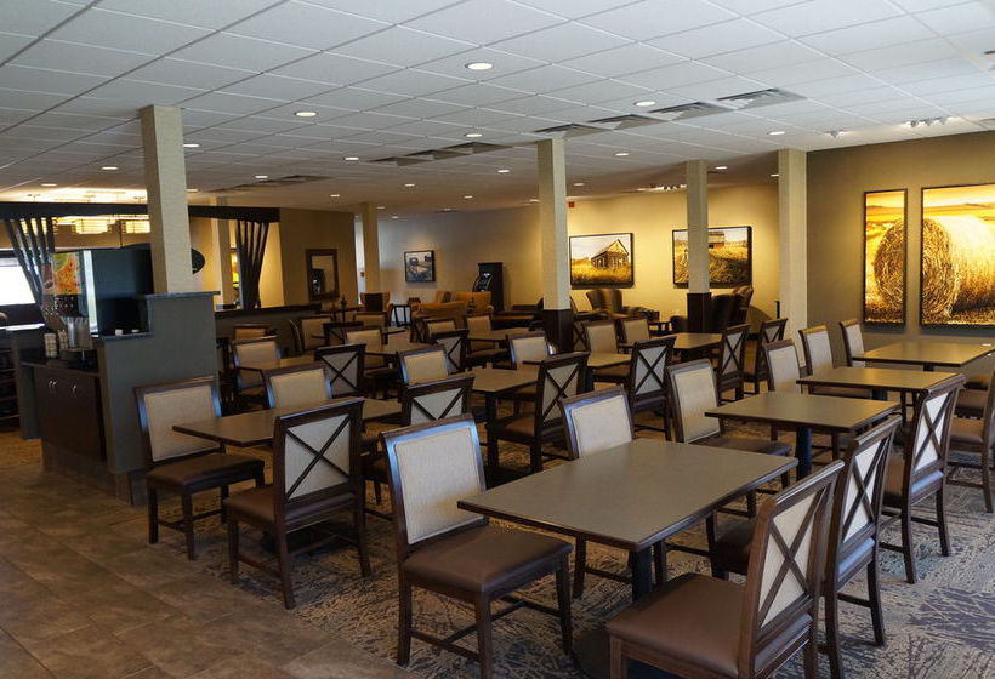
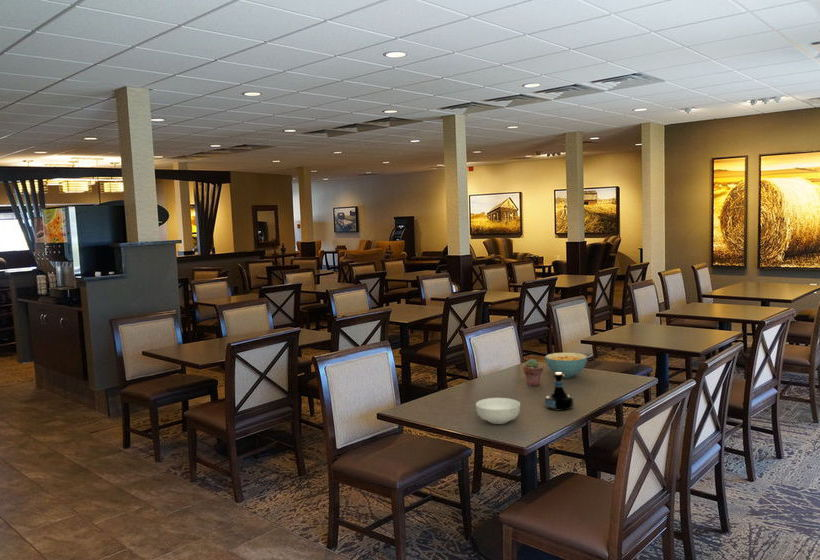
+ cereal bowl (498, 412)
+ potted succulent (533, 371)
+ tequila bottle (559, 390)
+ cereal bowl (566, 366)
